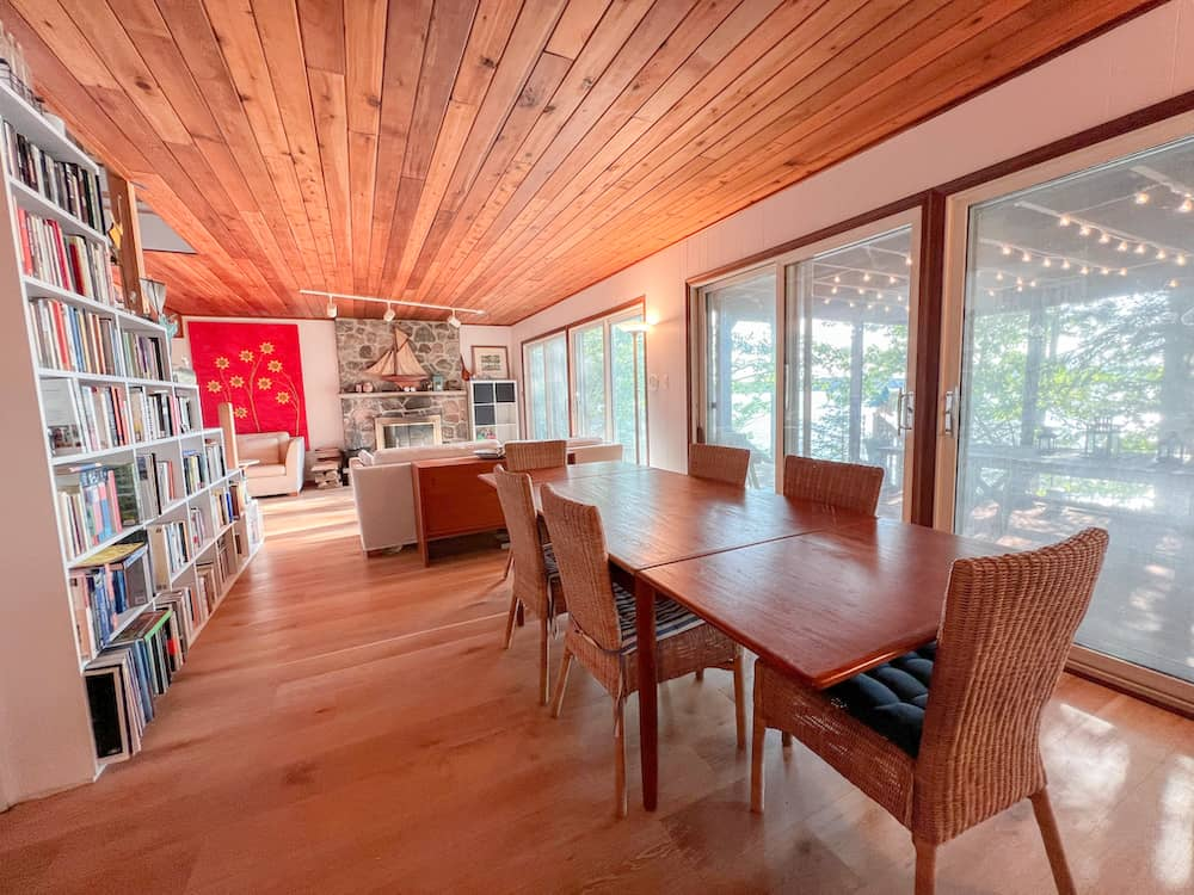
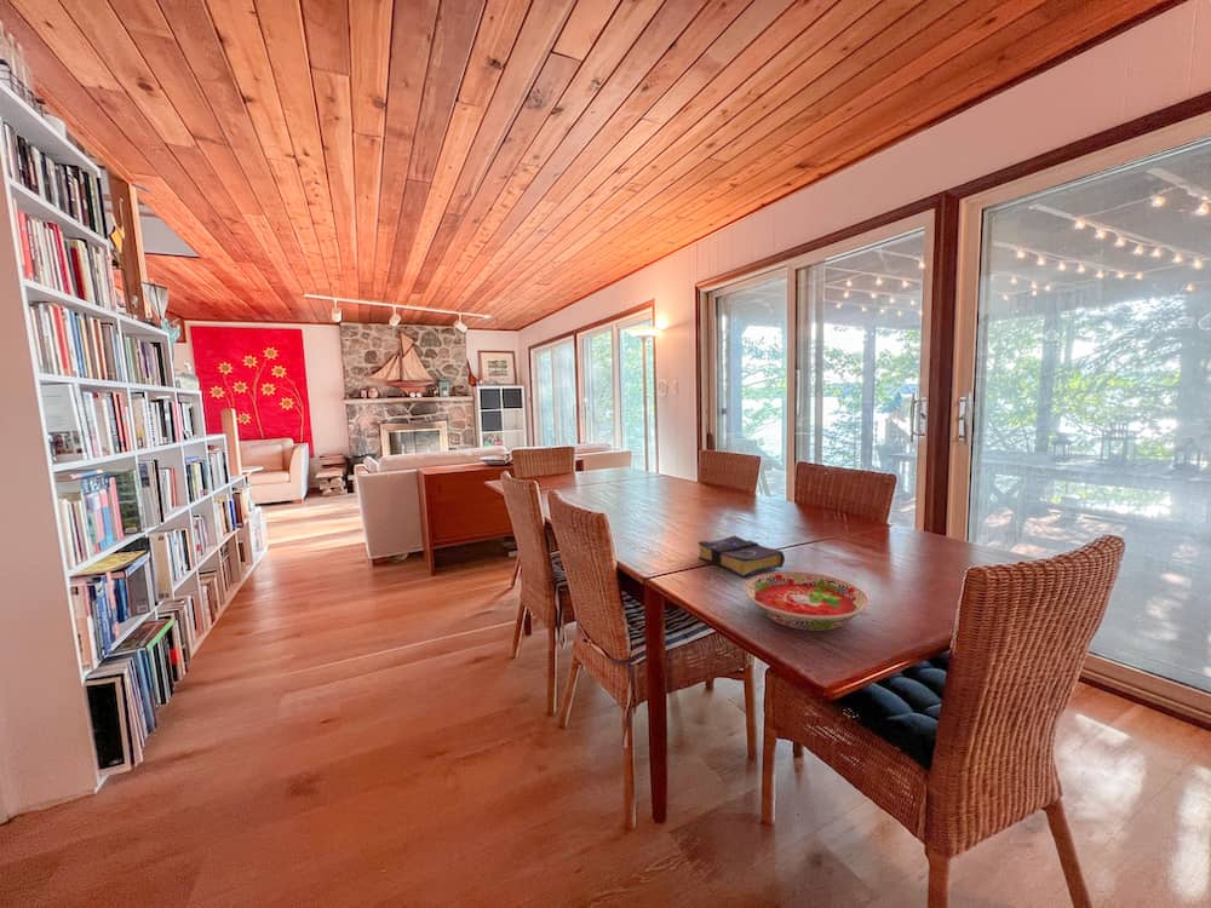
+ book (740, 553)
+ bowl (803, 603)
